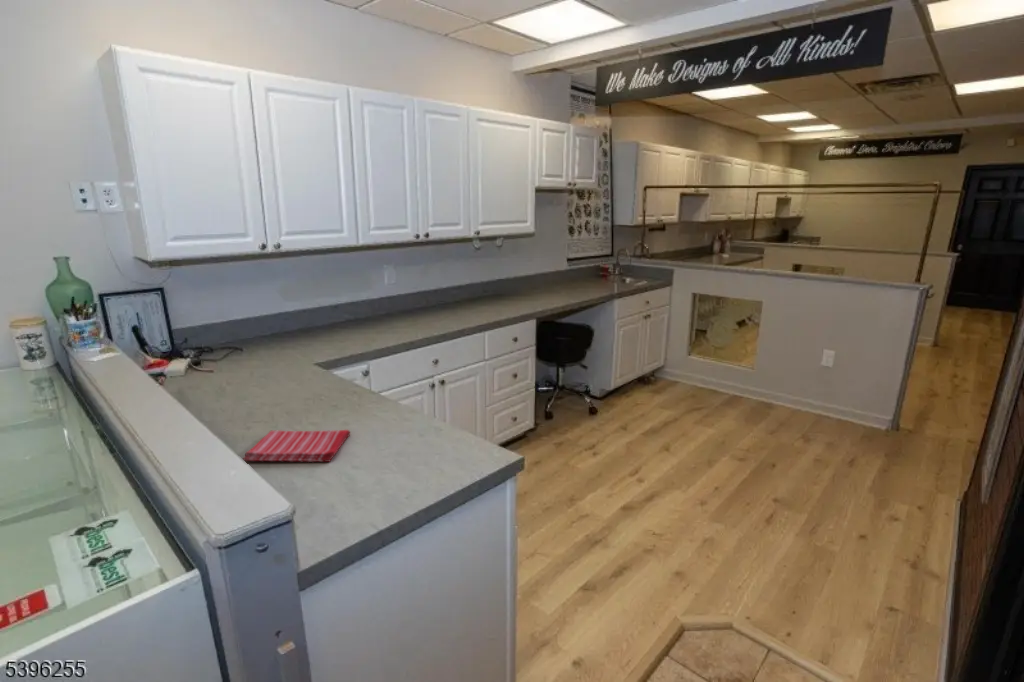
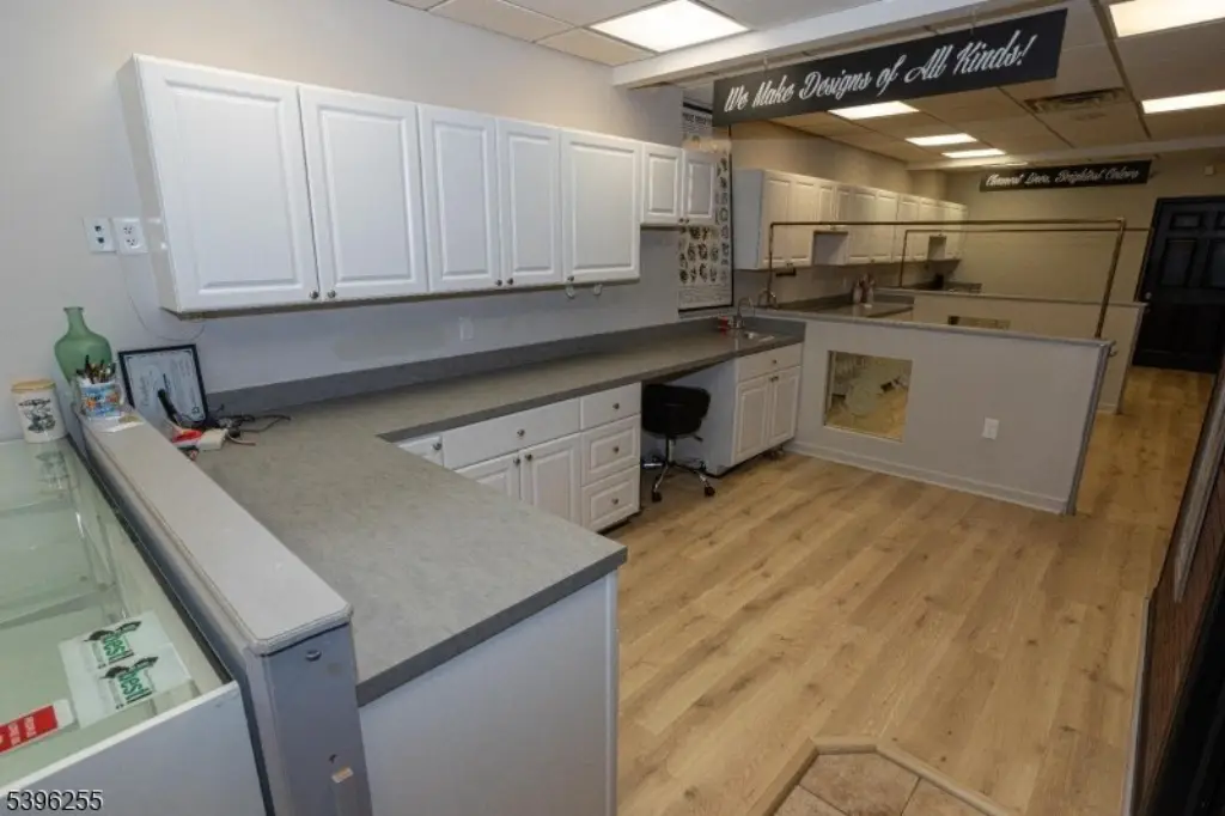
- dish towel (300, 443)
